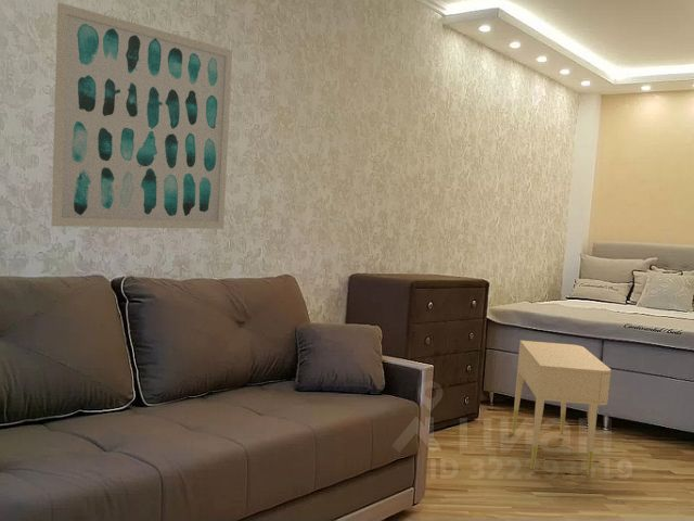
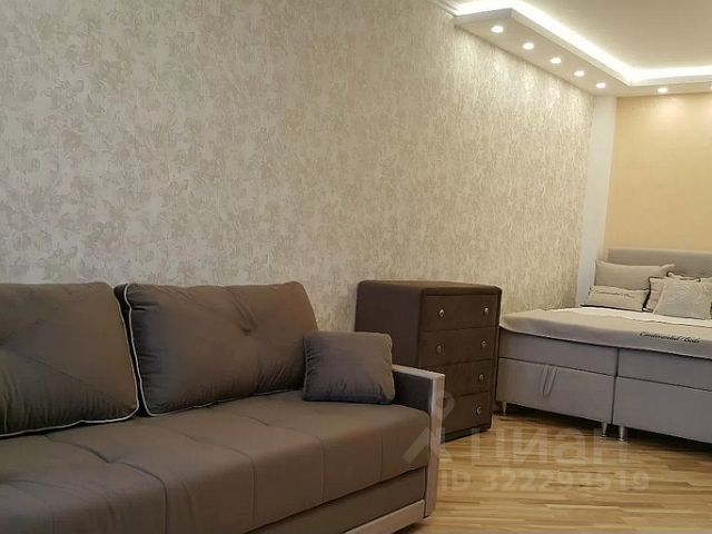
- wall art (150, 129)
- nightstand (557, 401)
